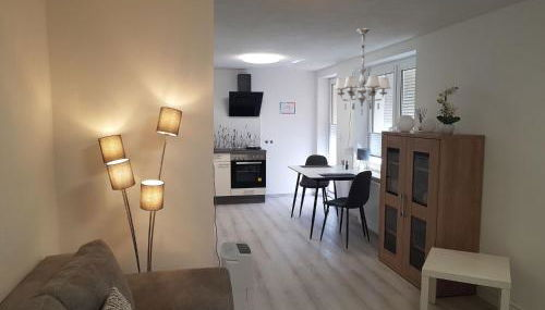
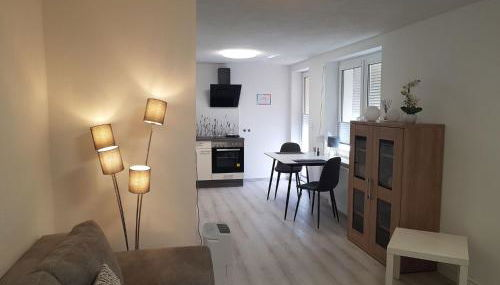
- chandelier (362, 73)
